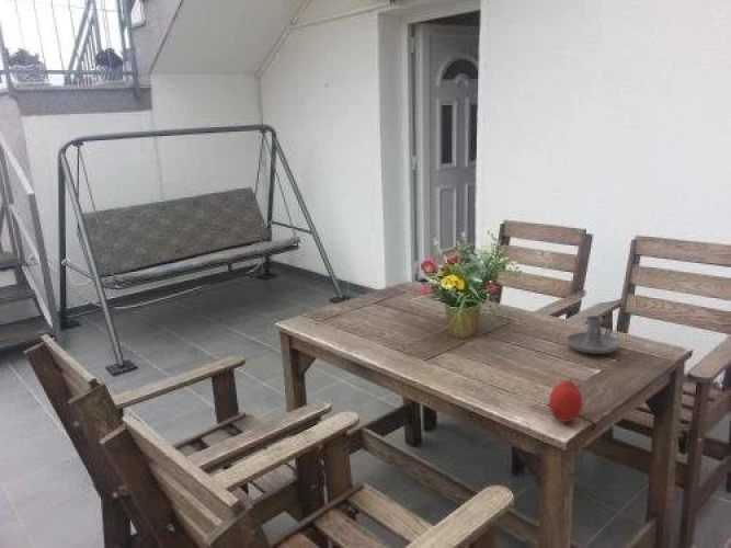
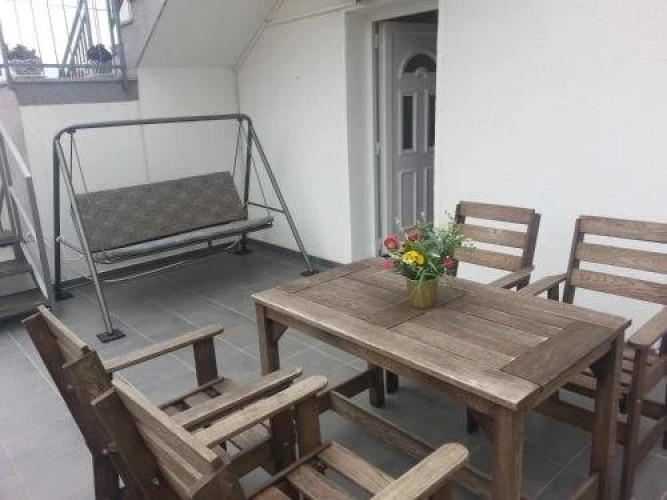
- candle holder (596, 332)
- fruit (566, 398)
